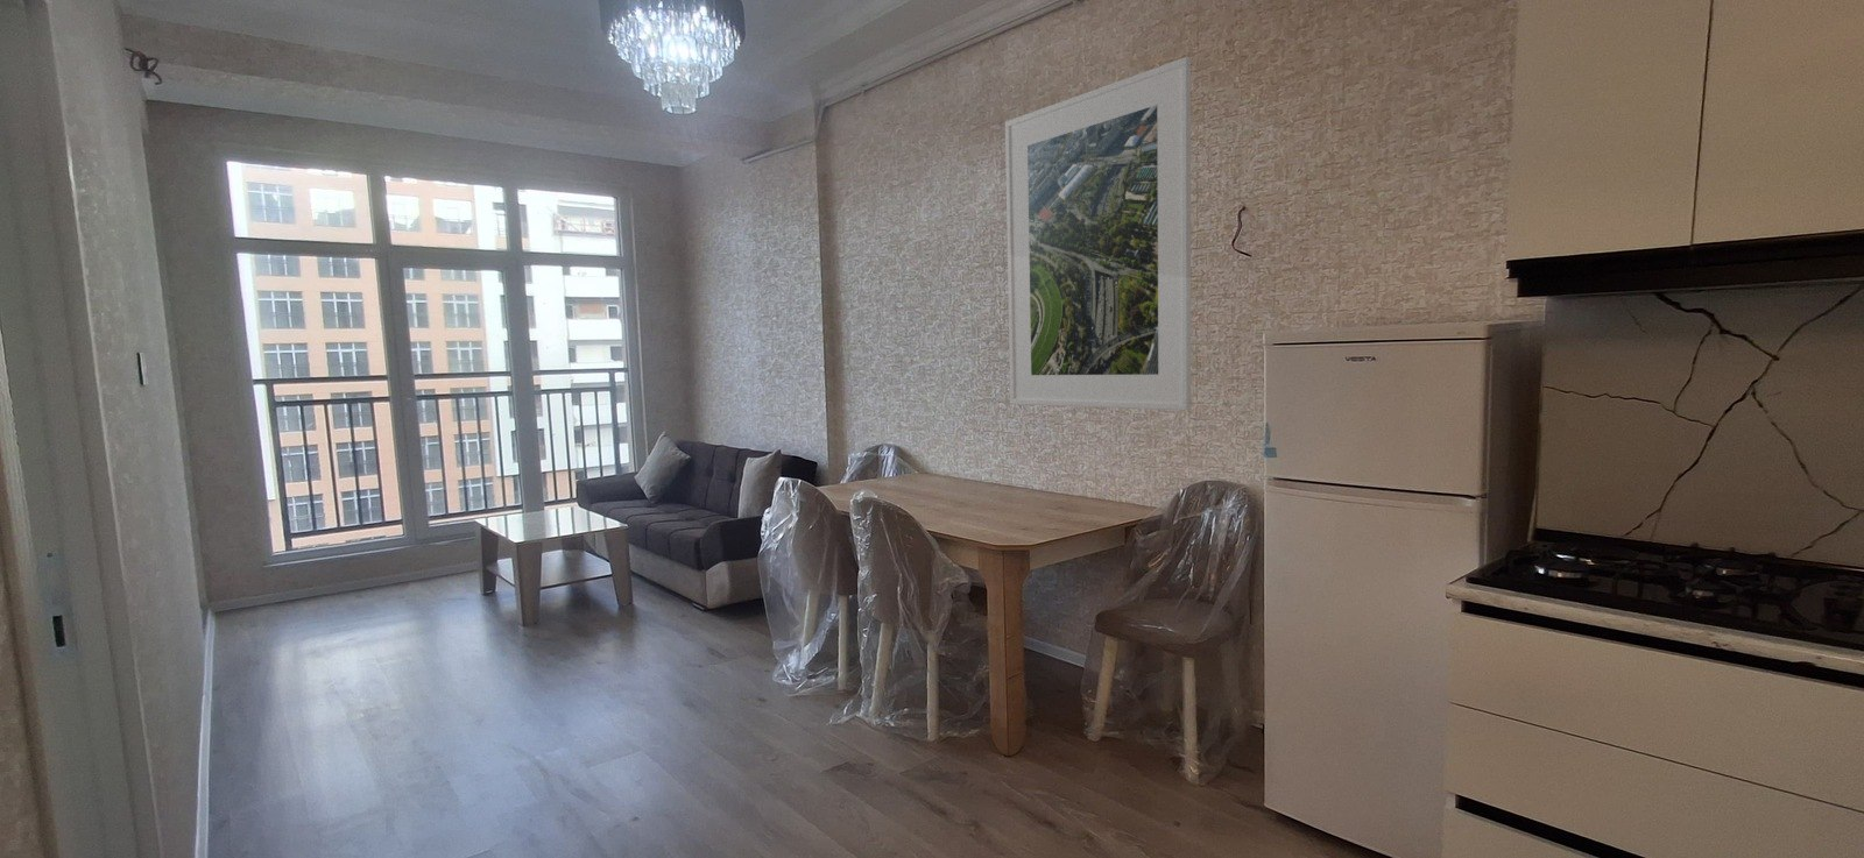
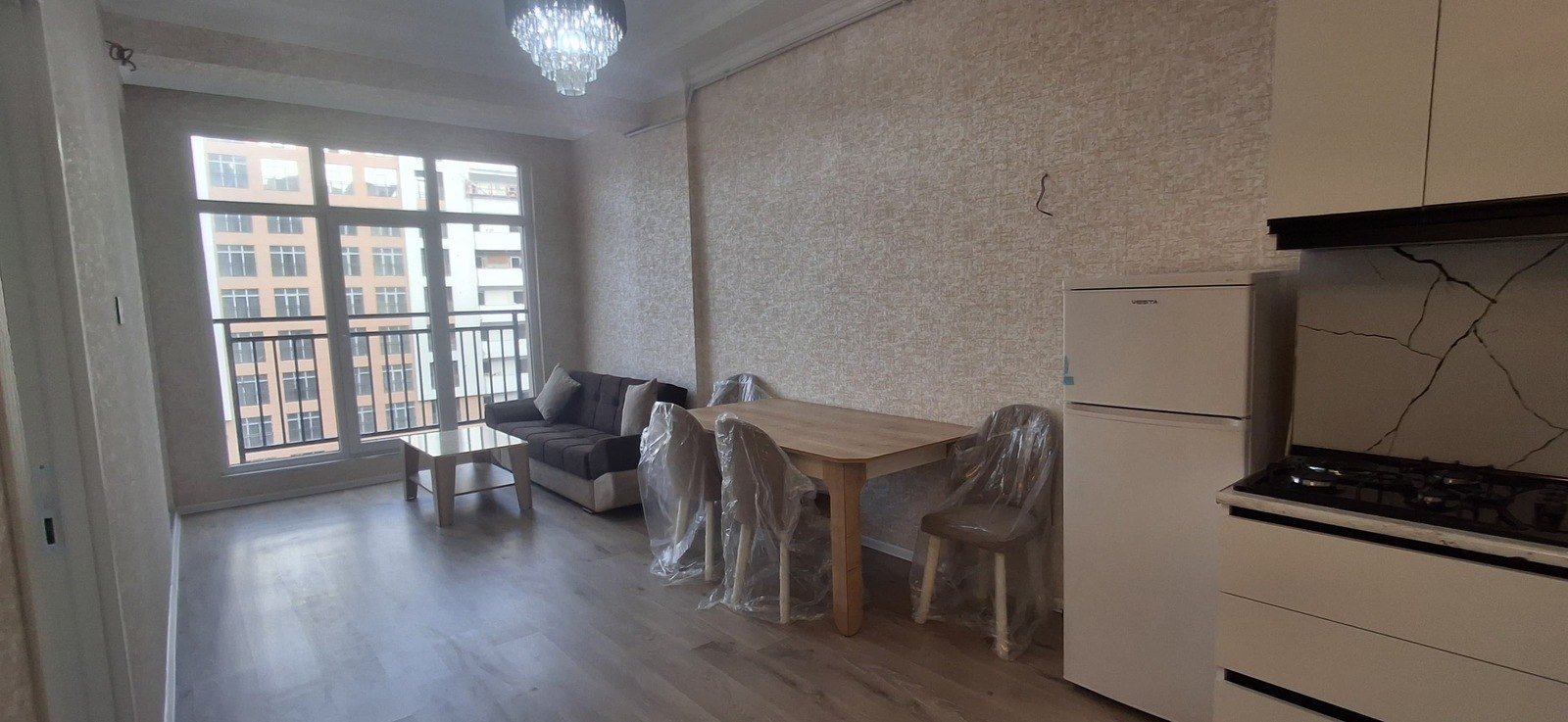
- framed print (1089, 252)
